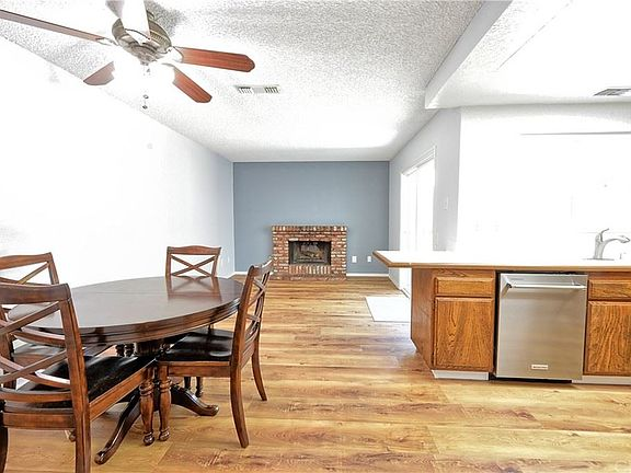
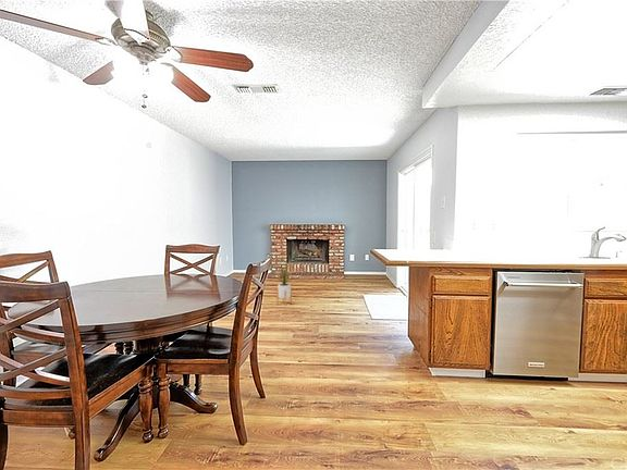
+ house plant (283, 279)
